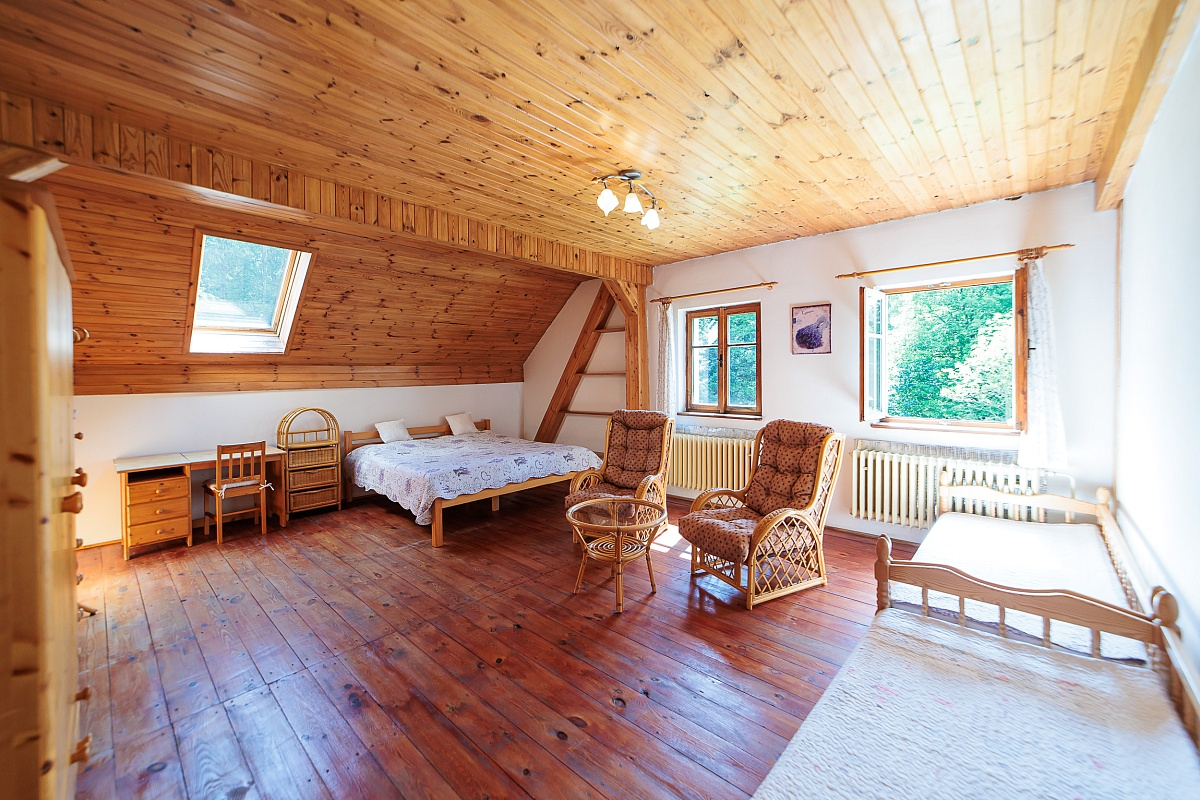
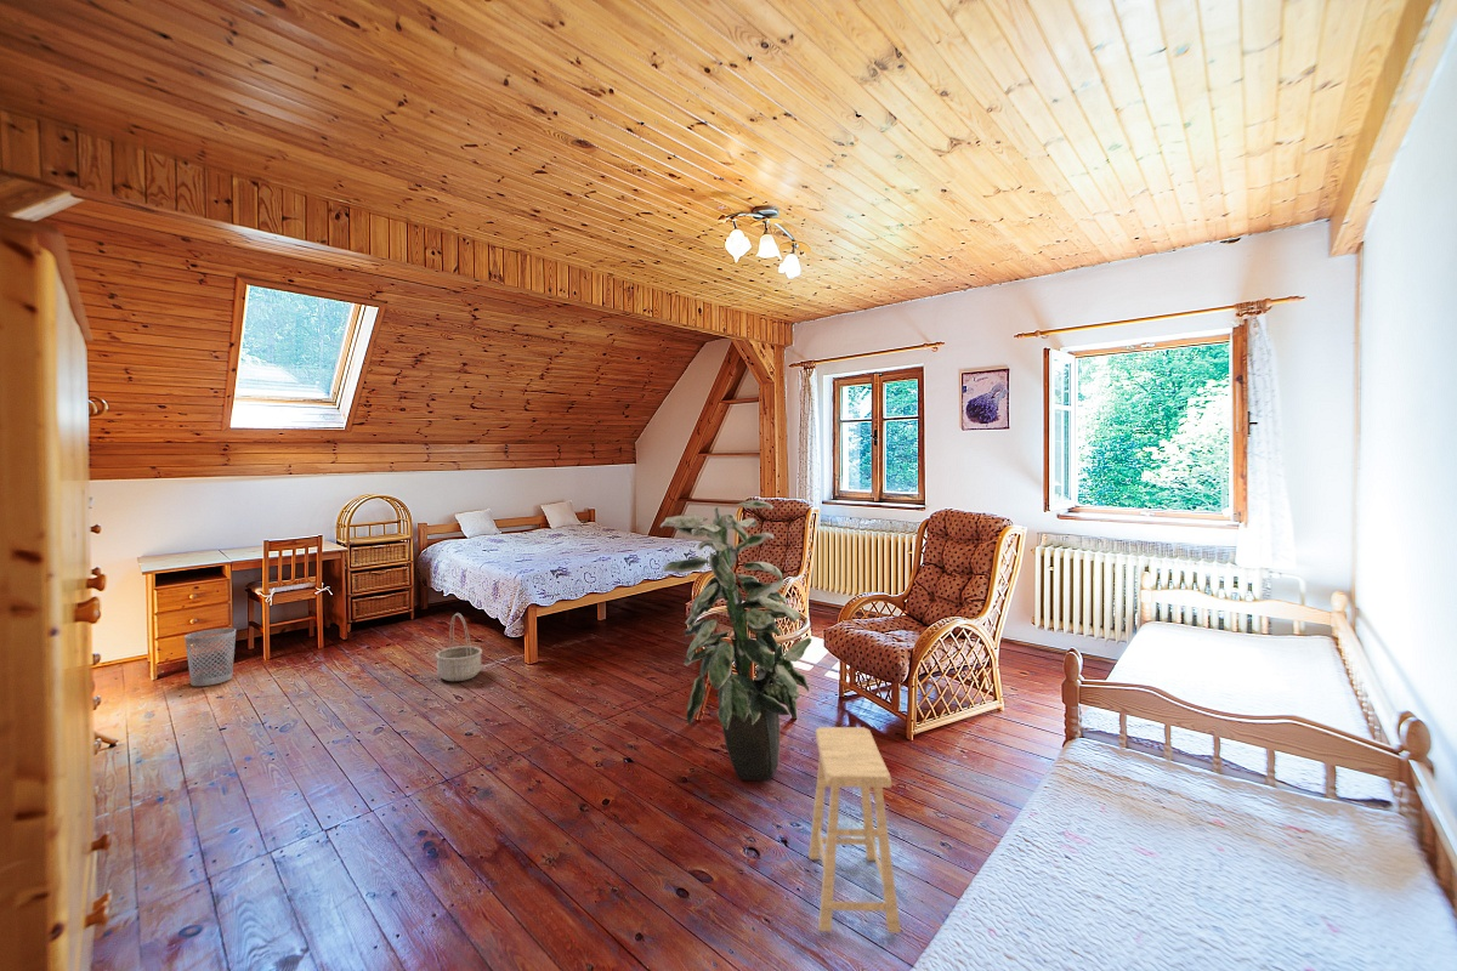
+ footstool (849, 829)
+ basket (460, 646)
+ indoor plant (741, 638)
+ wastebasket (211, 657)
